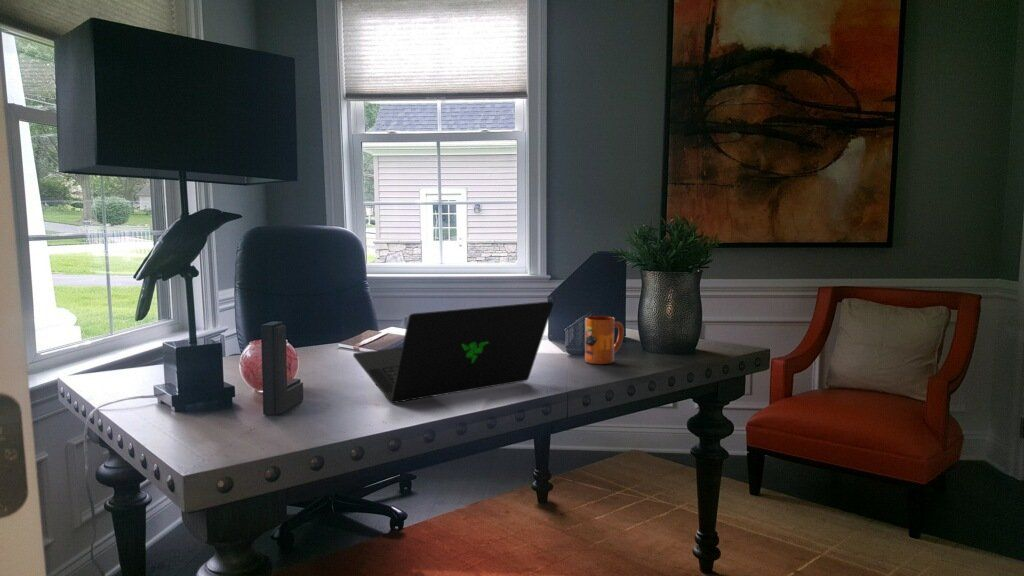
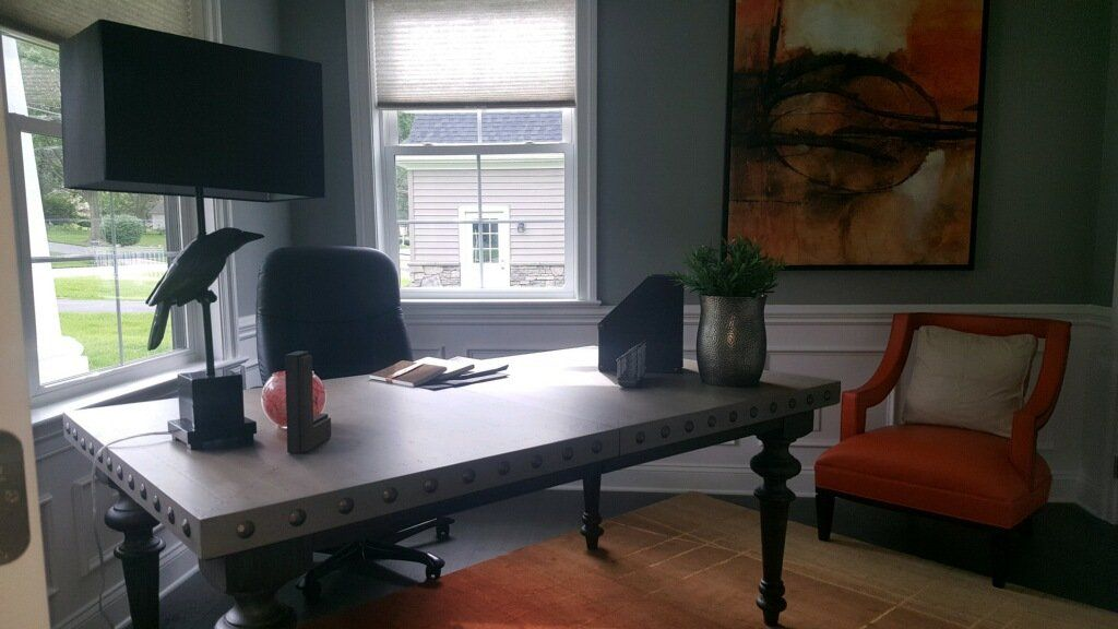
- laptop (450, 343)
- mug (605, 339)
